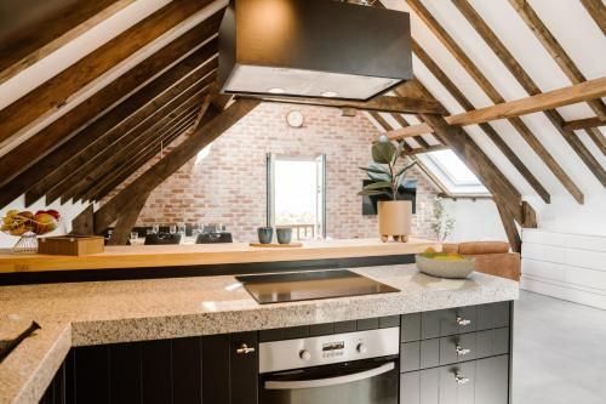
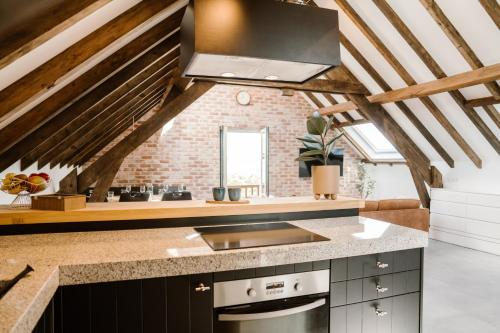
- fruit bowl (444, 261)
